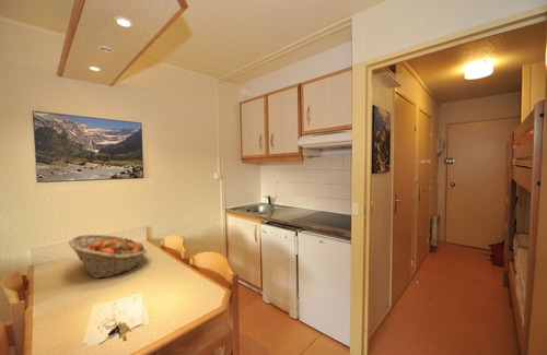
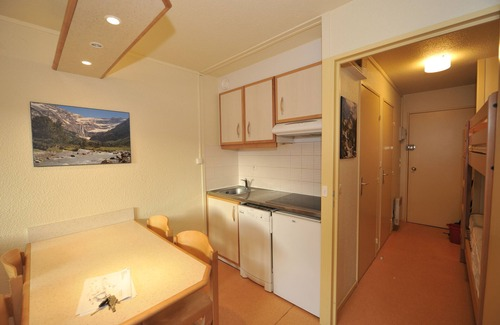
- fruit basket (109, 250)
